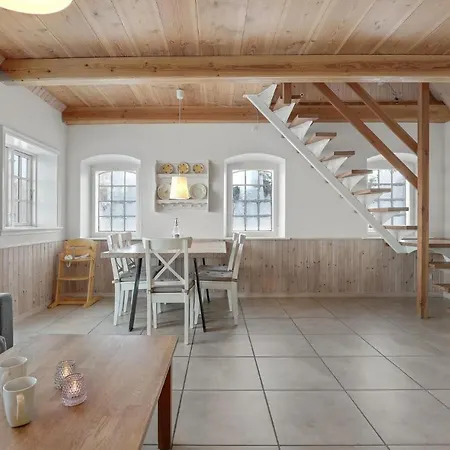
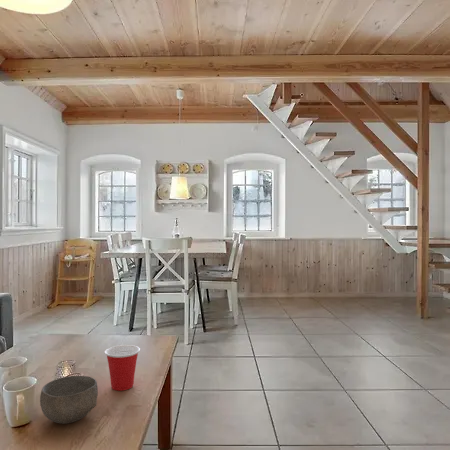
+ bowl (69, 401)
+ cup (122, 368)
